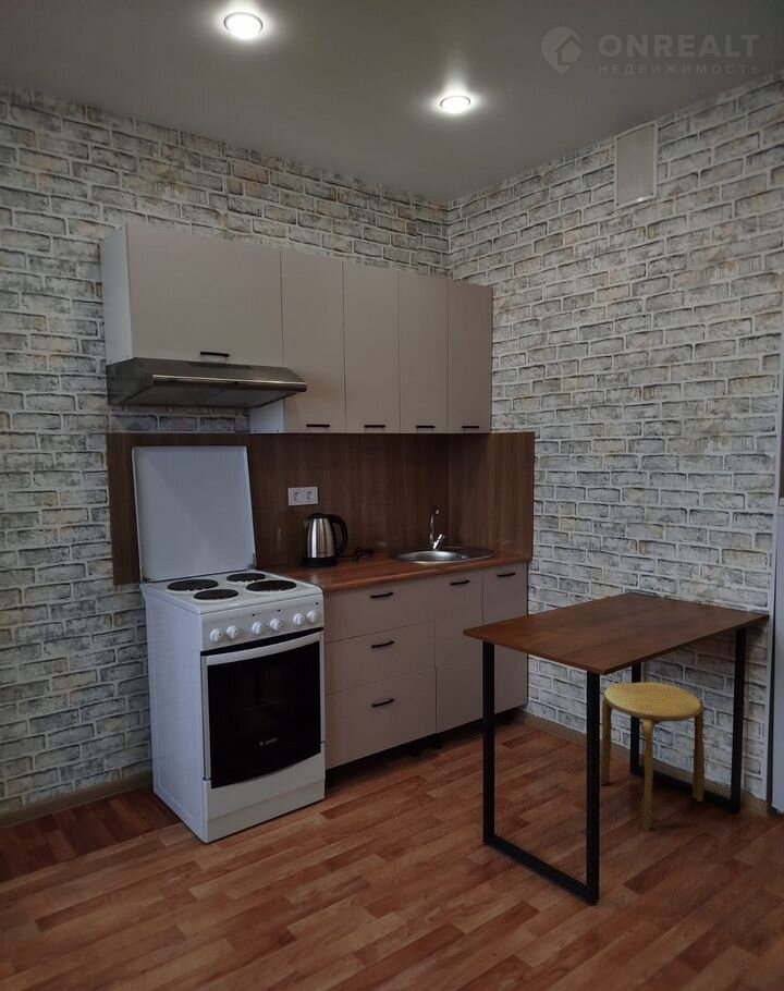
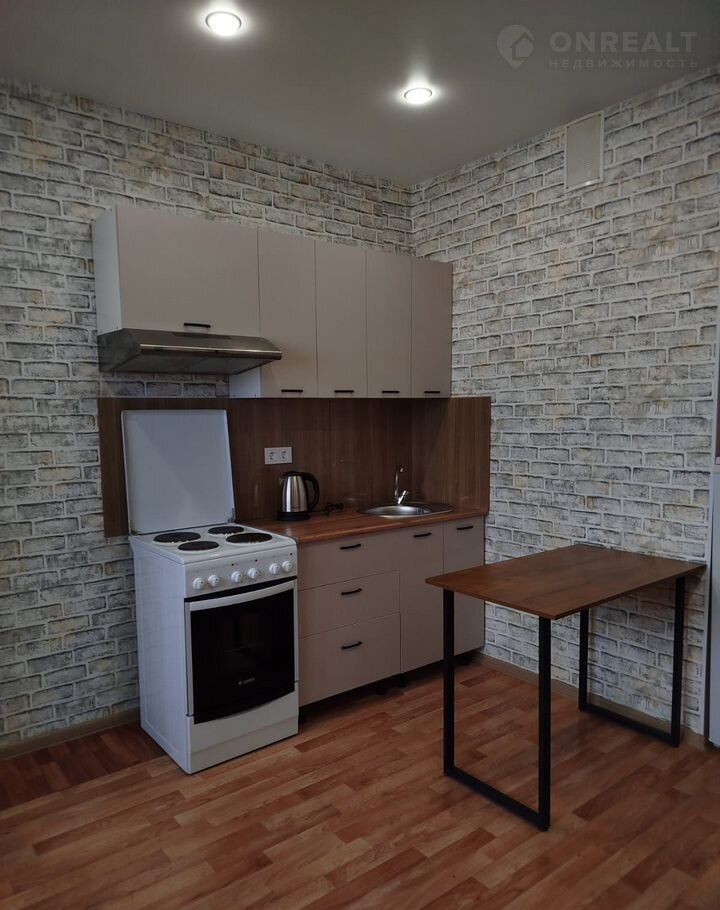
- stool (647, 747)
